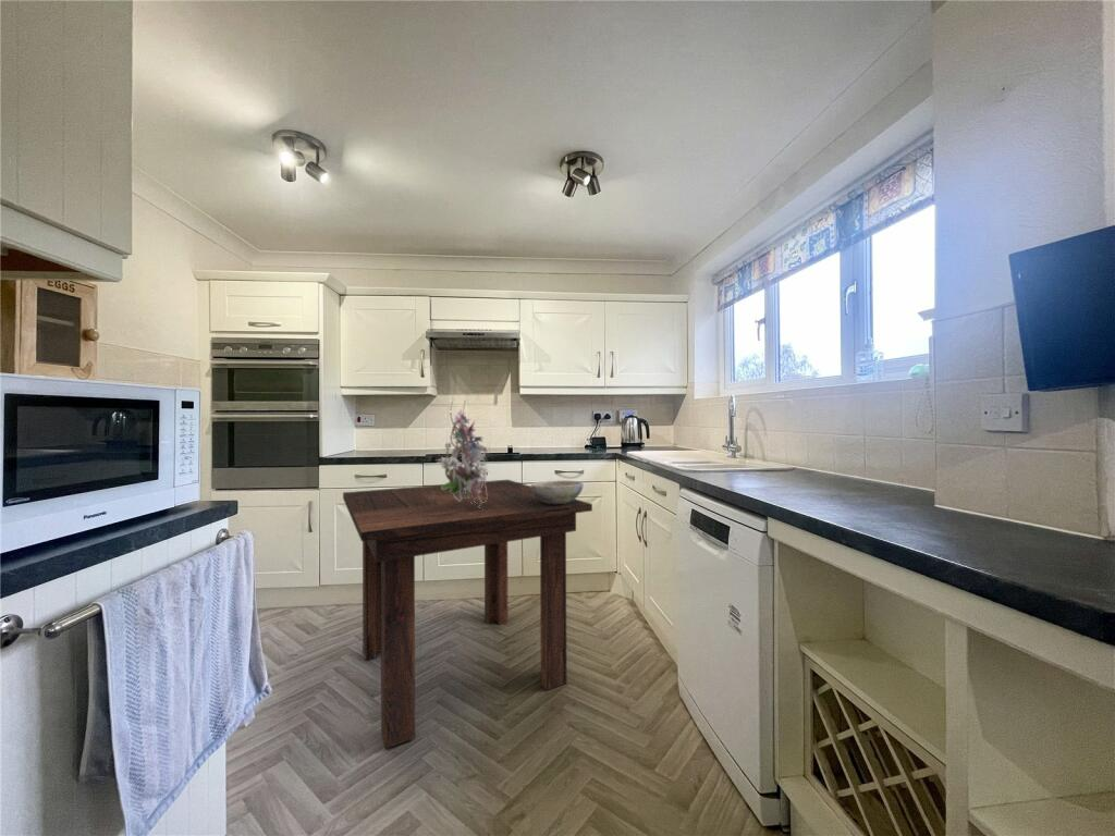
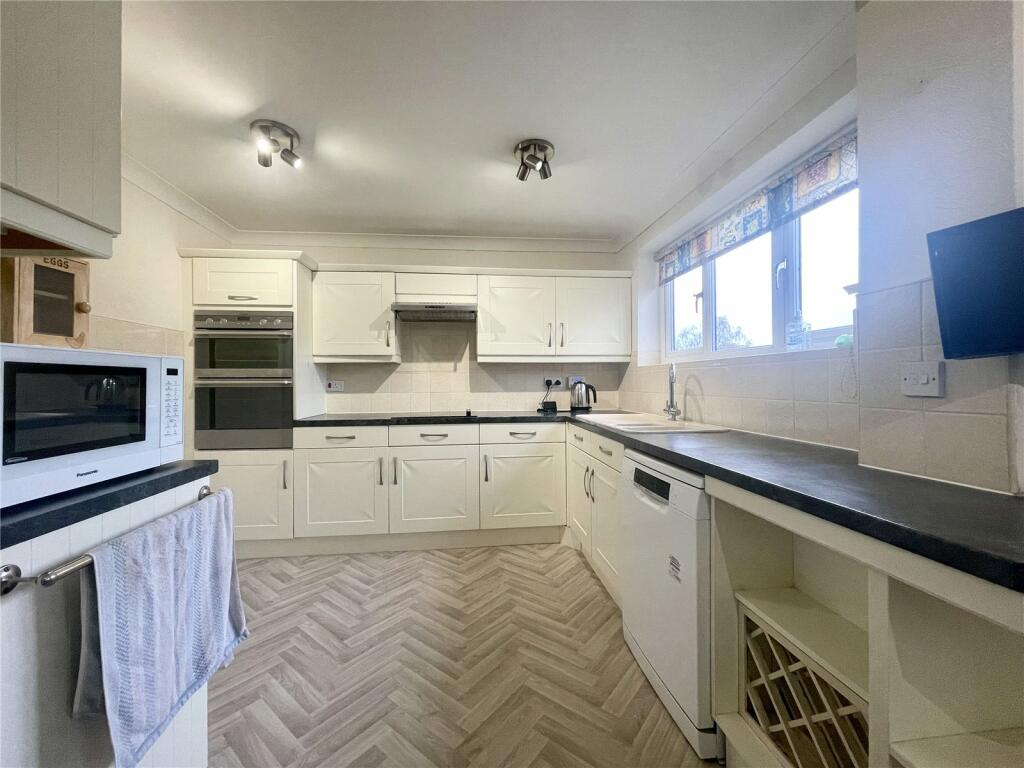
- bouquet (454, 445)
- bowl (556, 491)
- dining table (485, 581)
